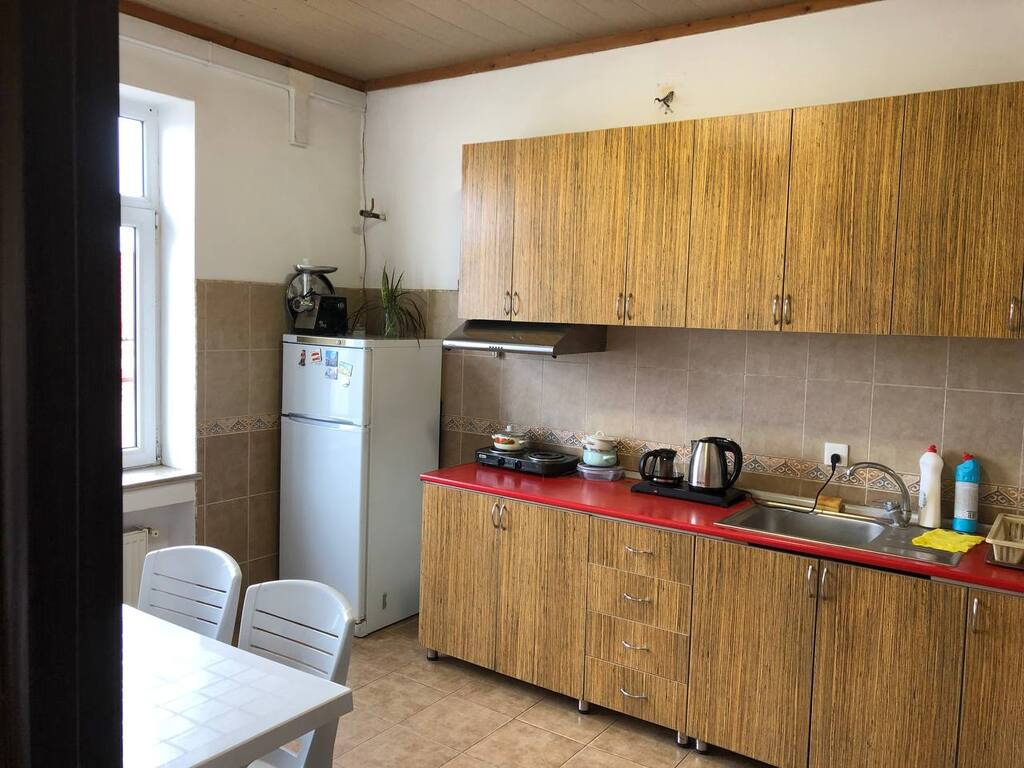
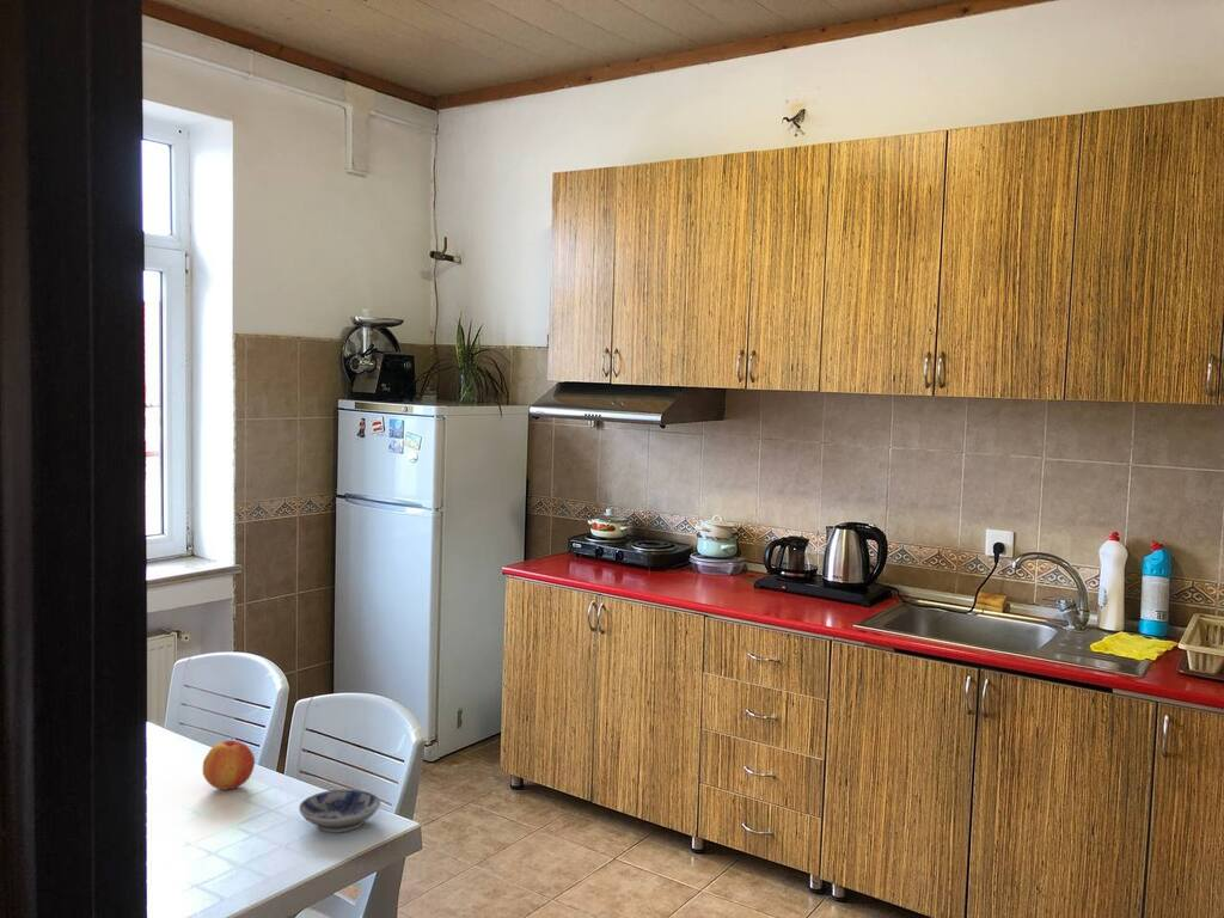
+ apple (228, 763)
+ bowl (339, 813)
